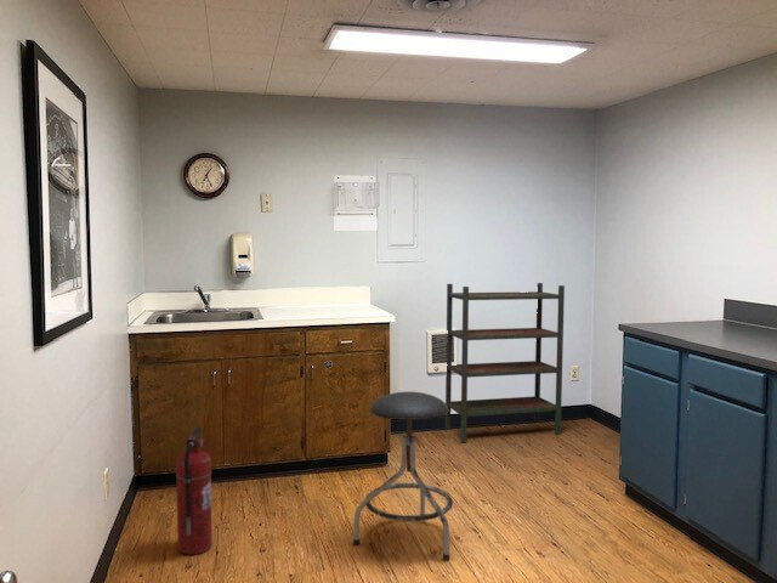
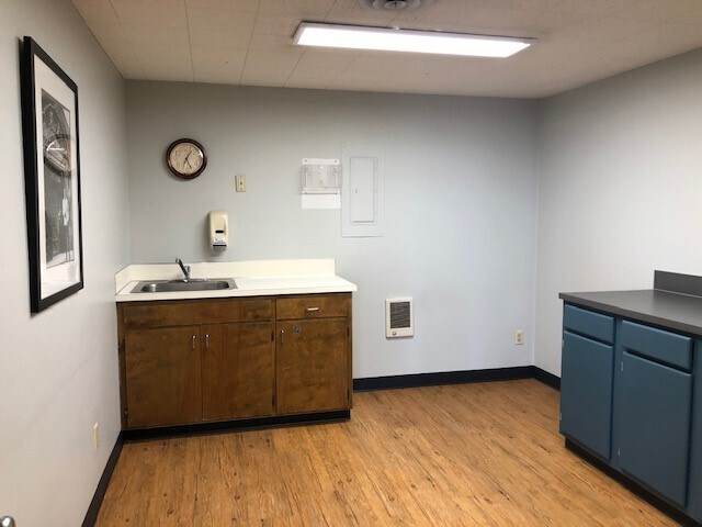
- bookshelf (503, 362)
- fire extinguisher (193, 491)
- stool (402, 466)
